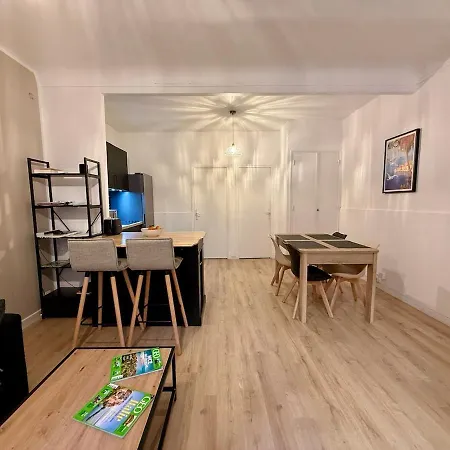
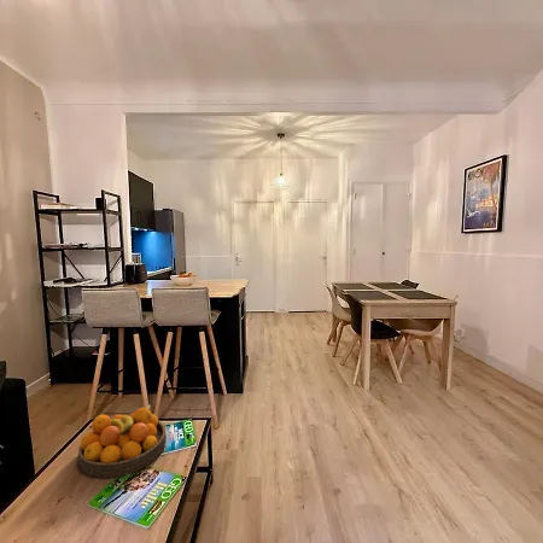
+ fruit bowl (123, 432)
